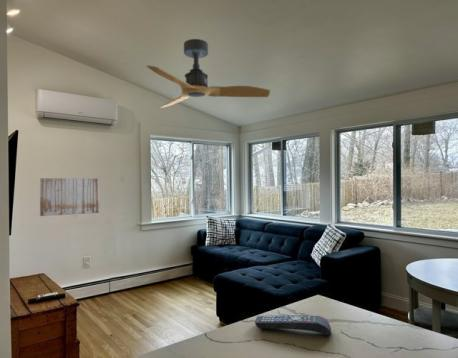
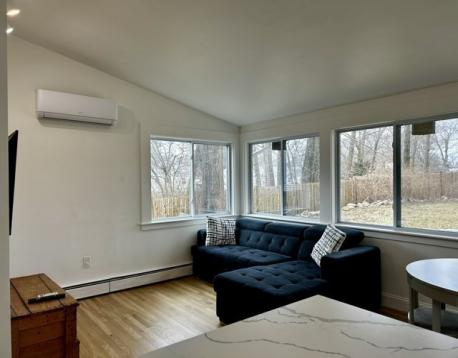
- wall art (71, 196)
- ceiling fan (206, 74)
- remote control (292, 323)
